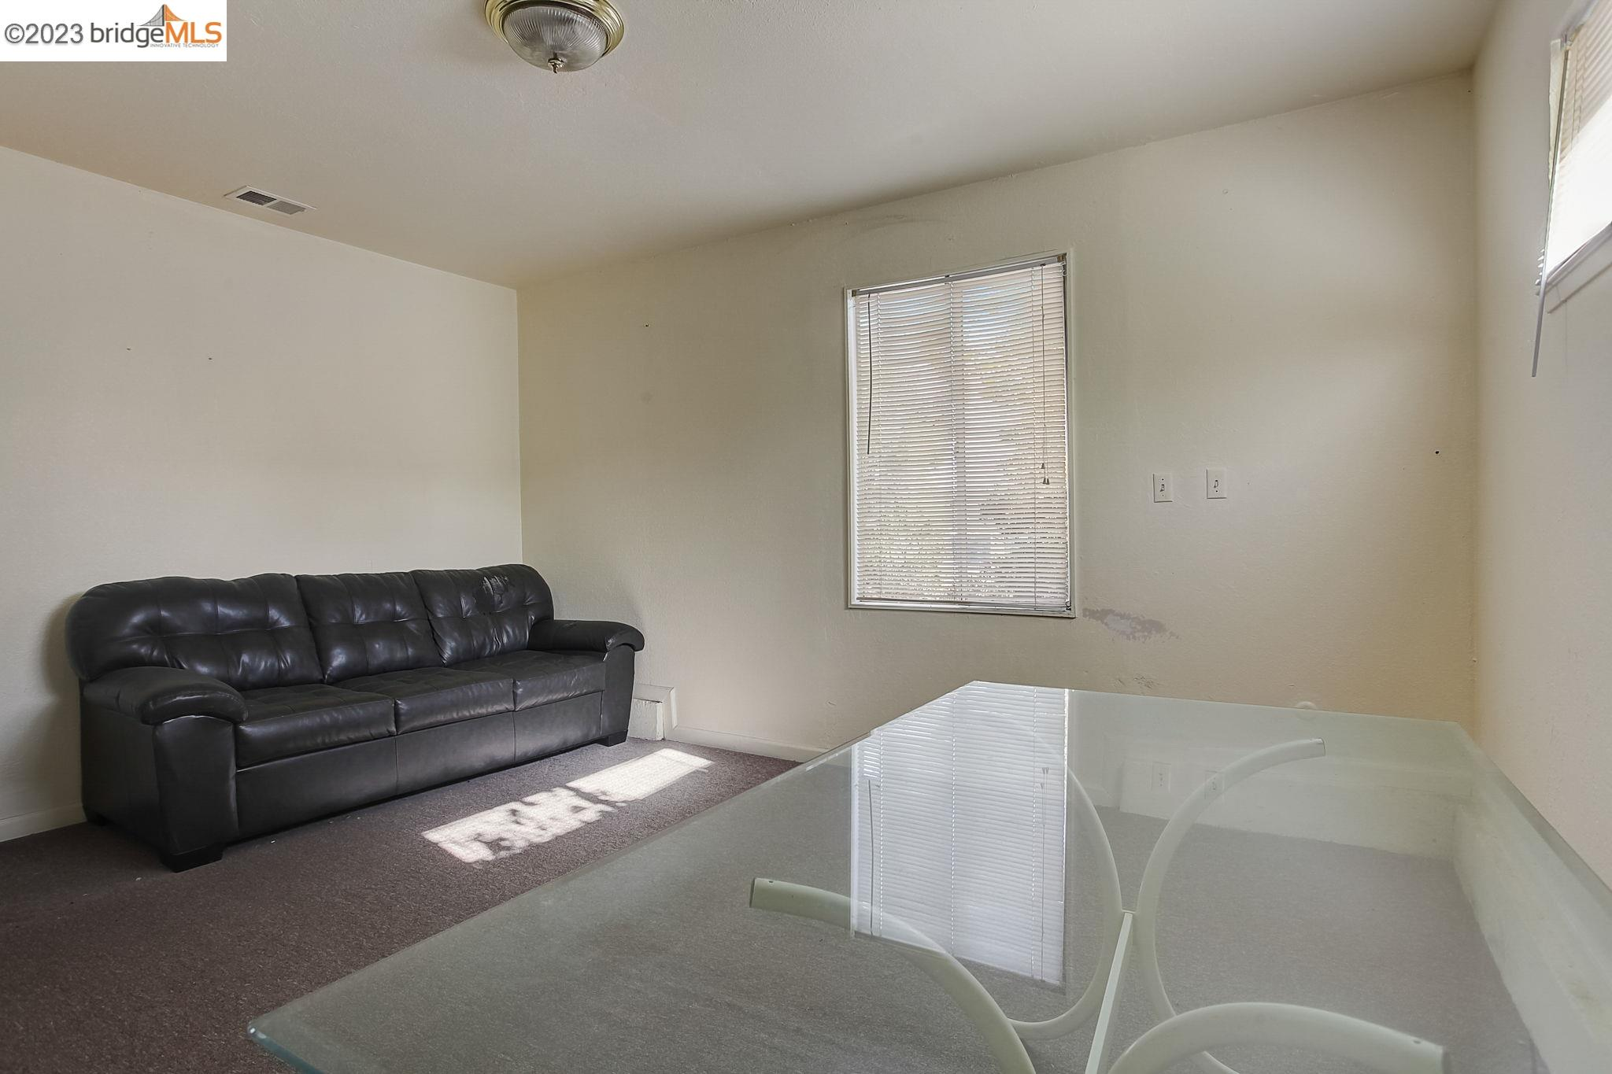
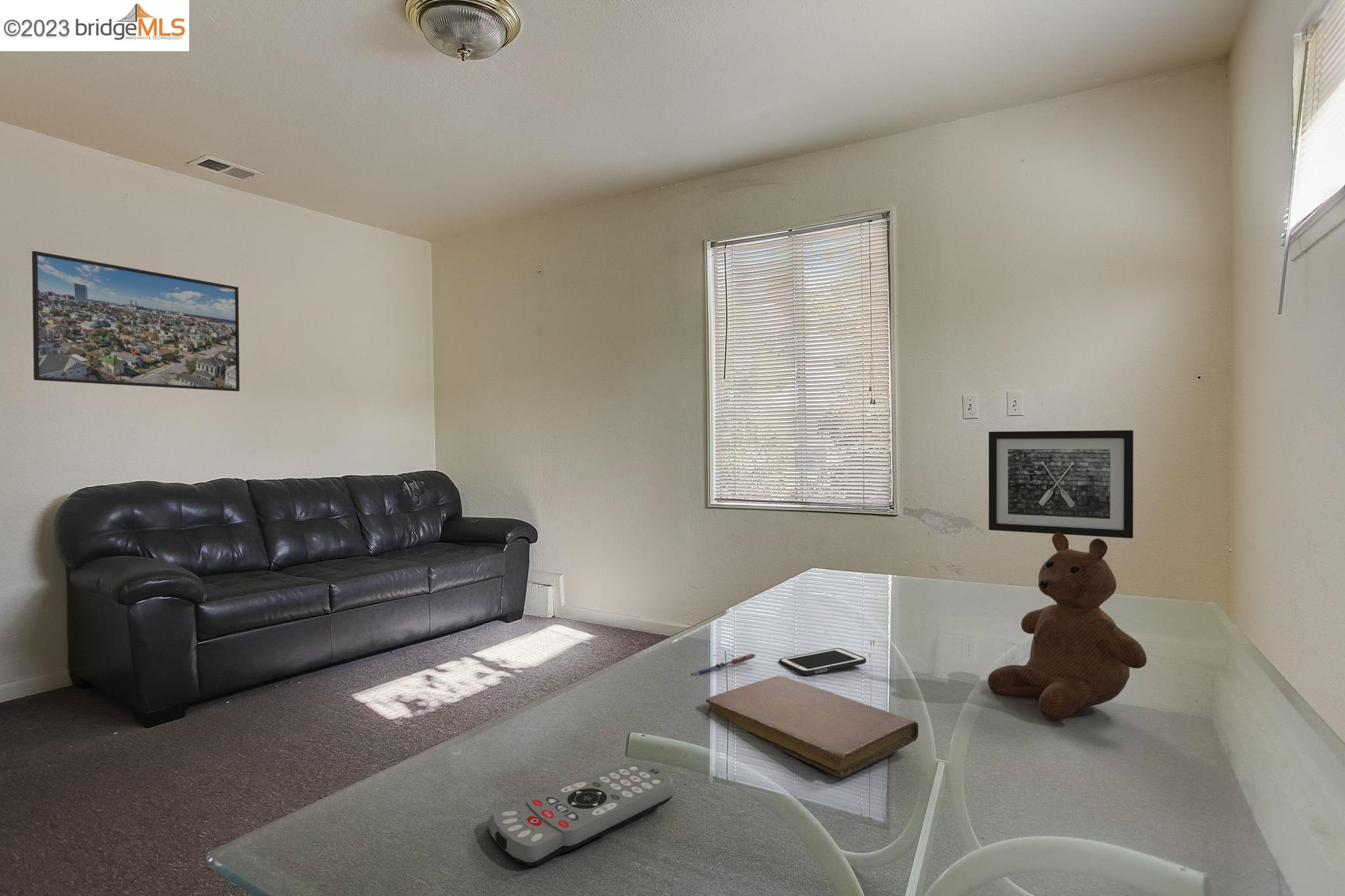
+ pen (724, 664)
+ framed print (146, 328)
+ notebook (806, 717)
+ teddy bear (1059, 620)
+ cell phone (822, 661)
+ remote control (589, 807)
+ wall art (1057, 482)
